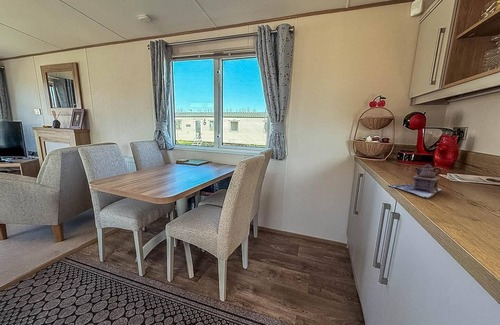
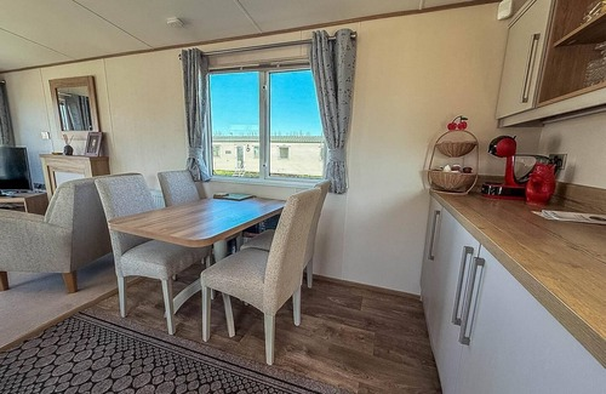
- teapot (423, 177)
